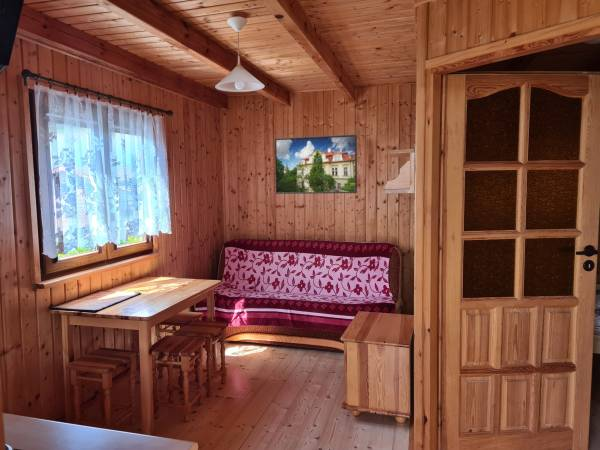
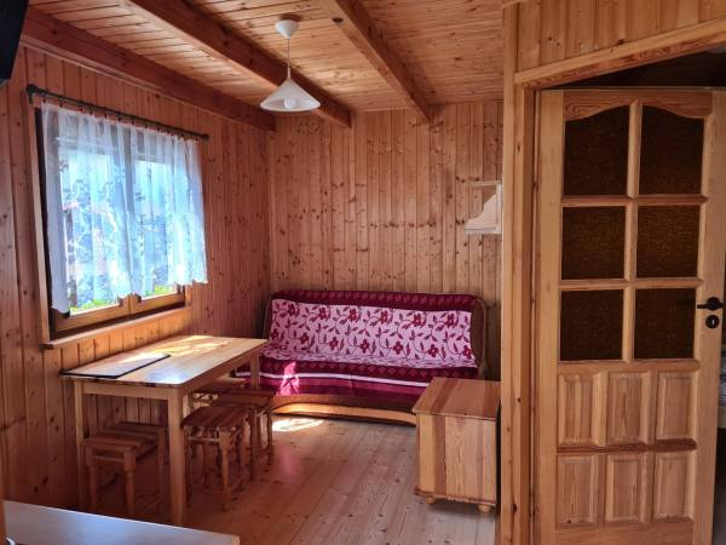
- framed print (314, 165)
